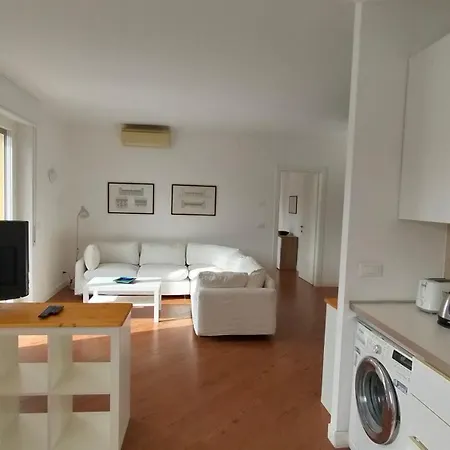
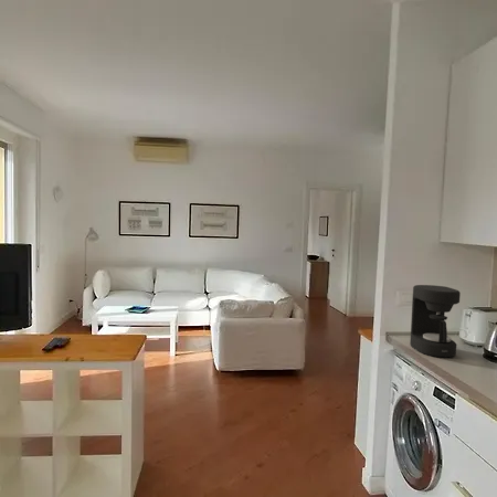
+ coffee maker (435, 319)
